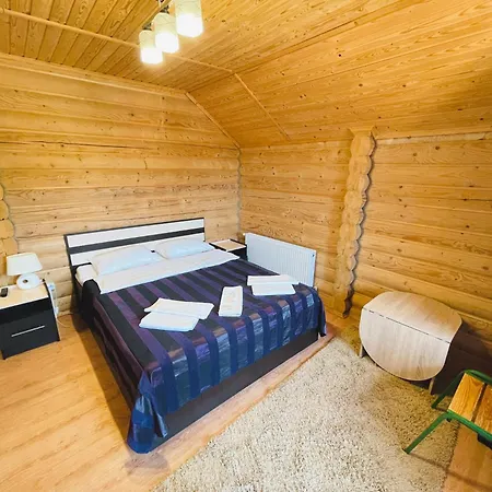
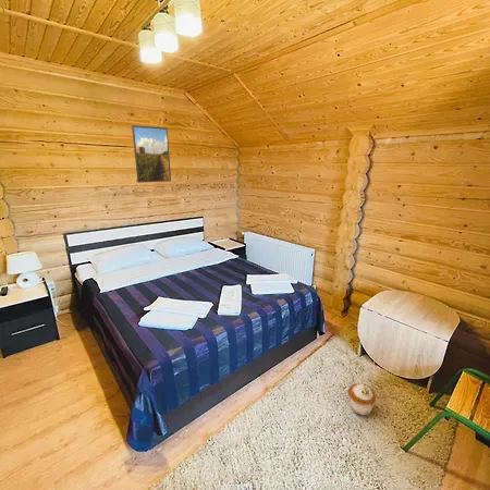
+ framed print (152, 155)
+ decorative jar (360, 395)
